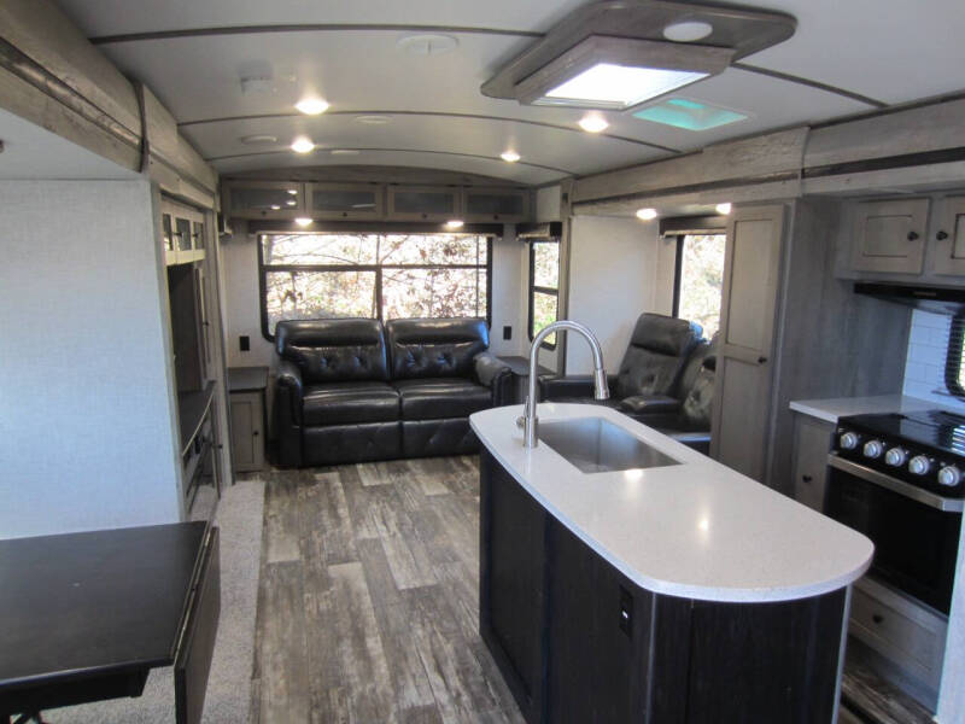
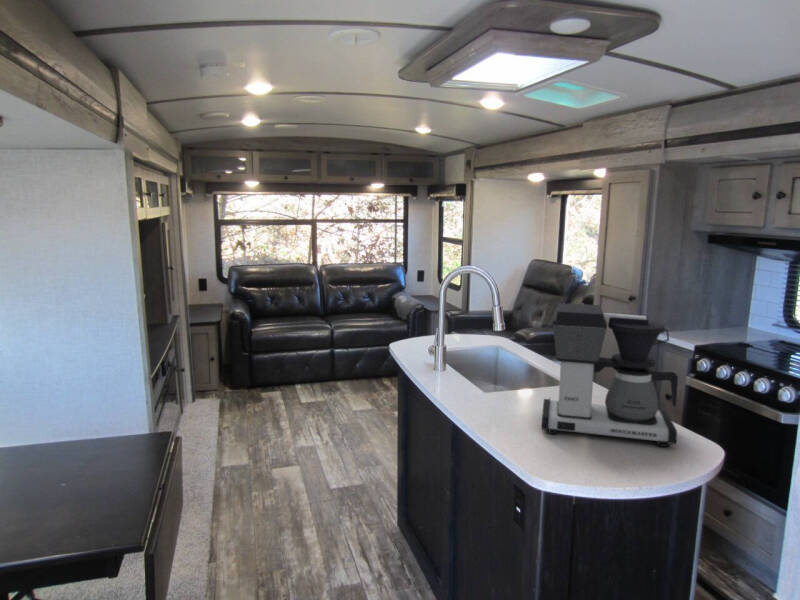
+ coffee maker (609, 366)
